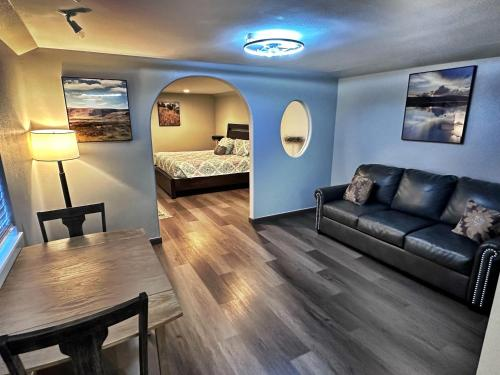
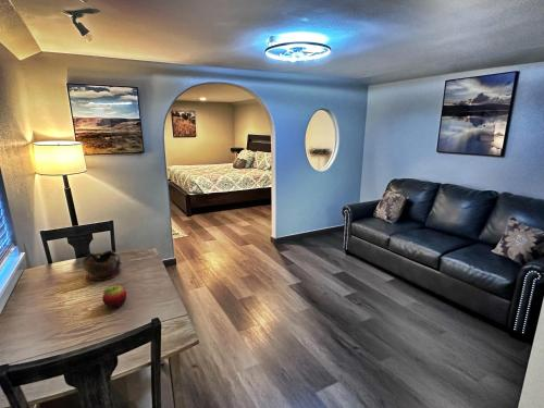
+ decorative bowl (102, 263)
+ fruit (114, 295)
